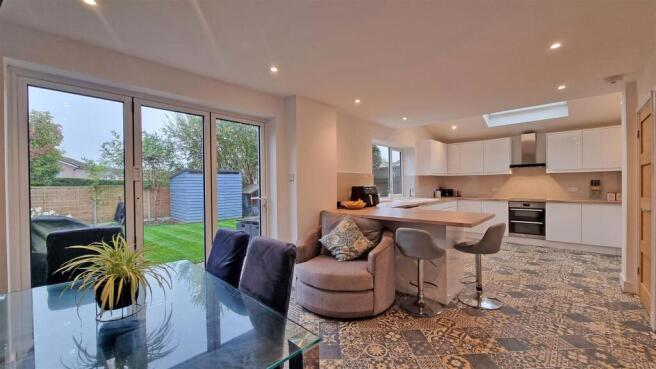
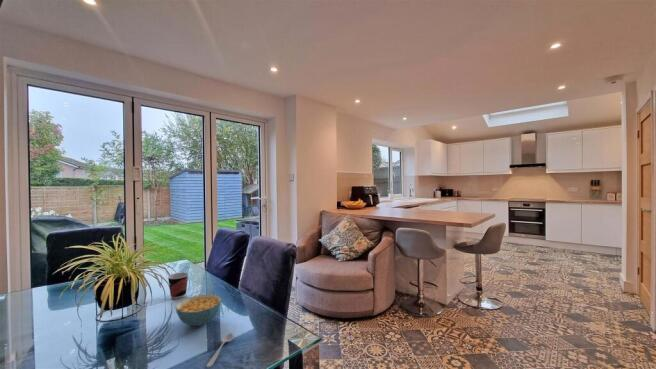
+ spoon (220, 348)
+ cup (178, 285)
+ cereal bowl (199, 312)
